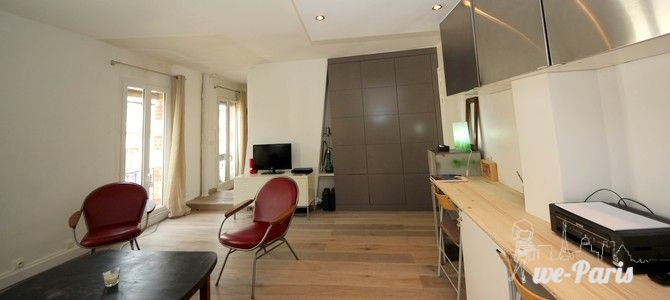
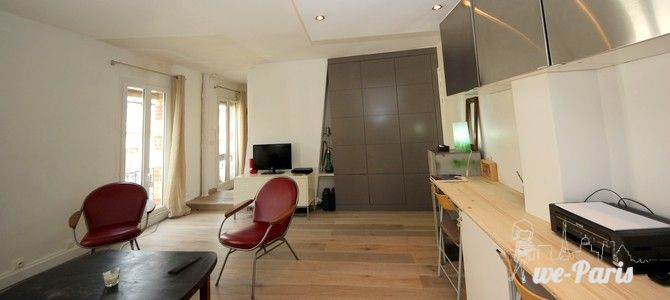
+ remote control (185, 265)
